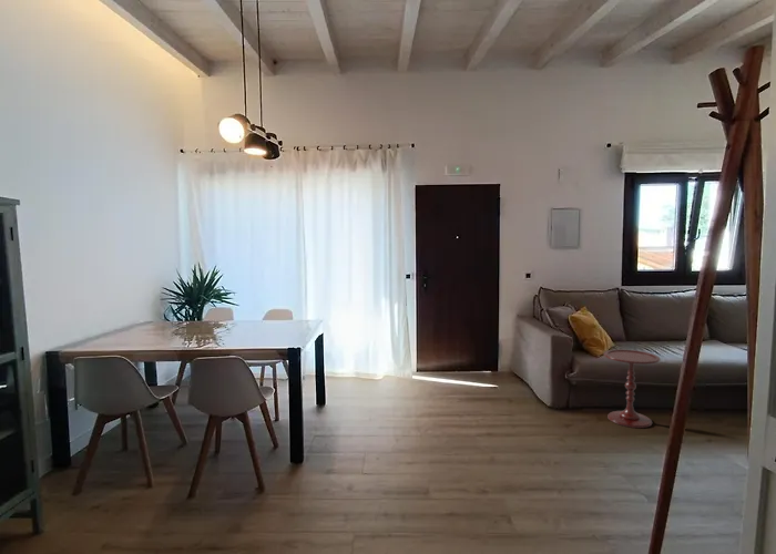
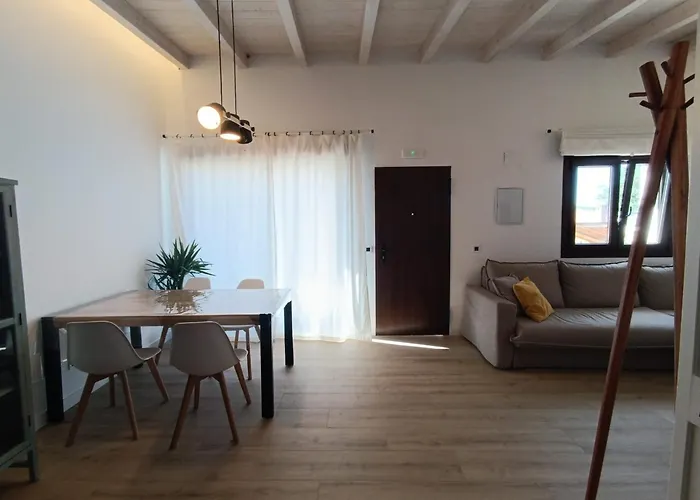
- side table (630, 388)
